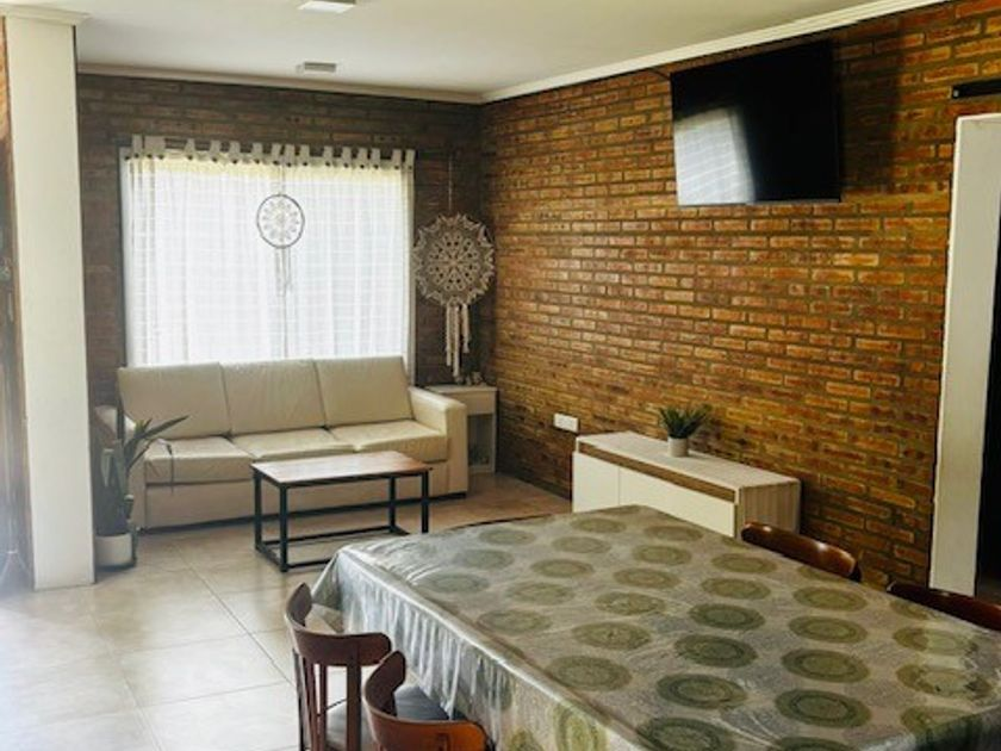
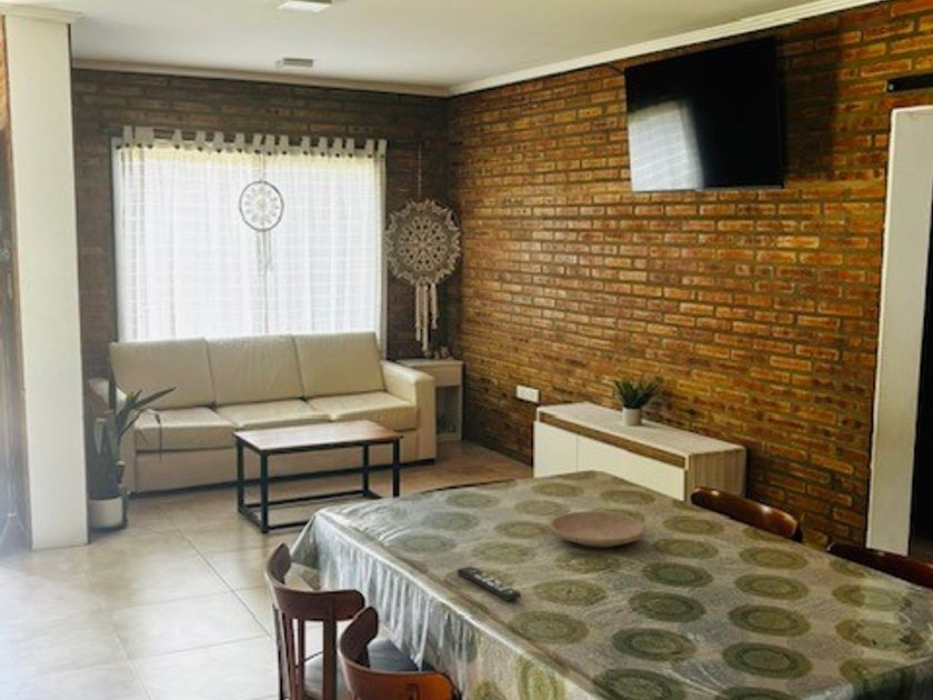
+ remote control (488, 582)
+ plate (596, 532)
